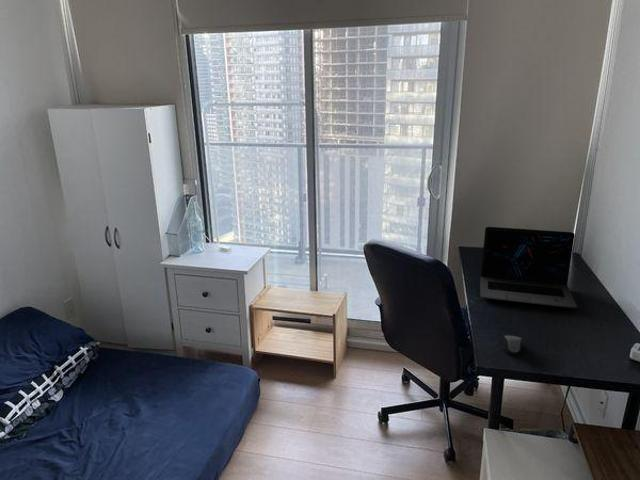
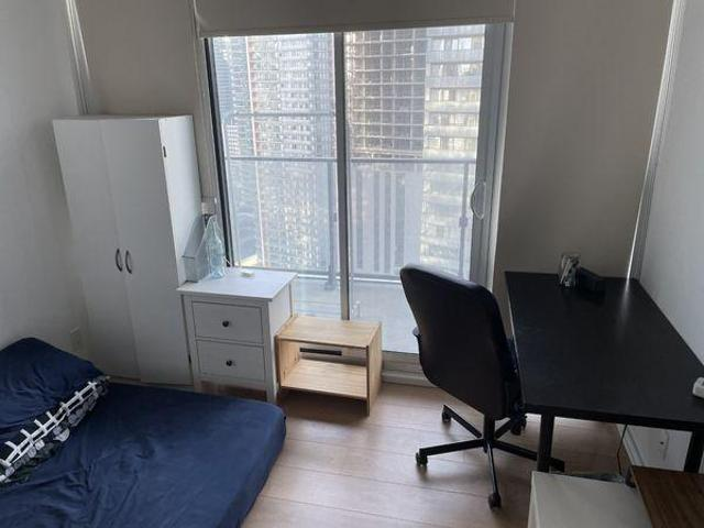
- laptop (528, 266)
- computer mouse (513, 342)
